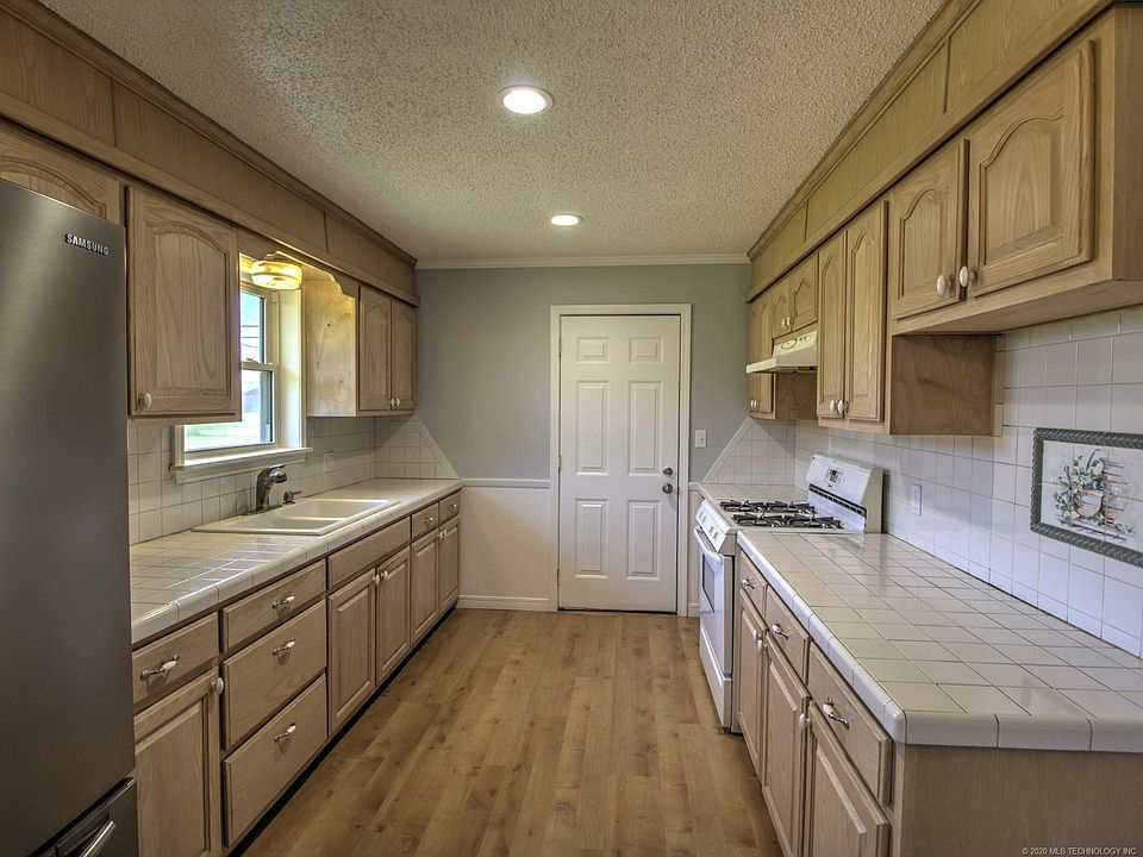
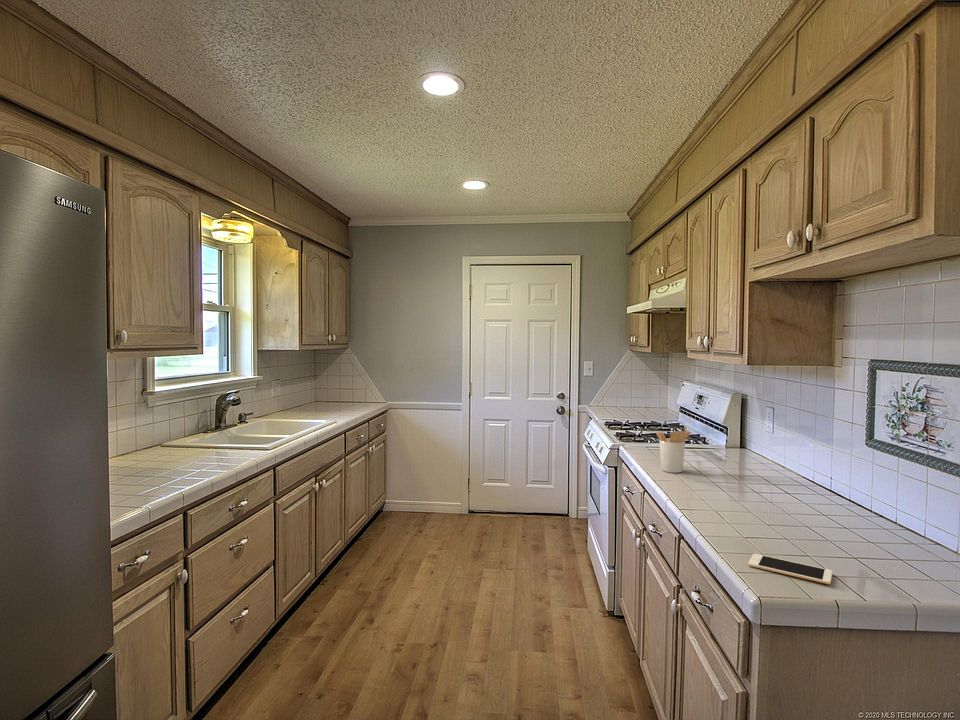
+ utensil holder (674, 449)
+ cell phone (789, 568)
